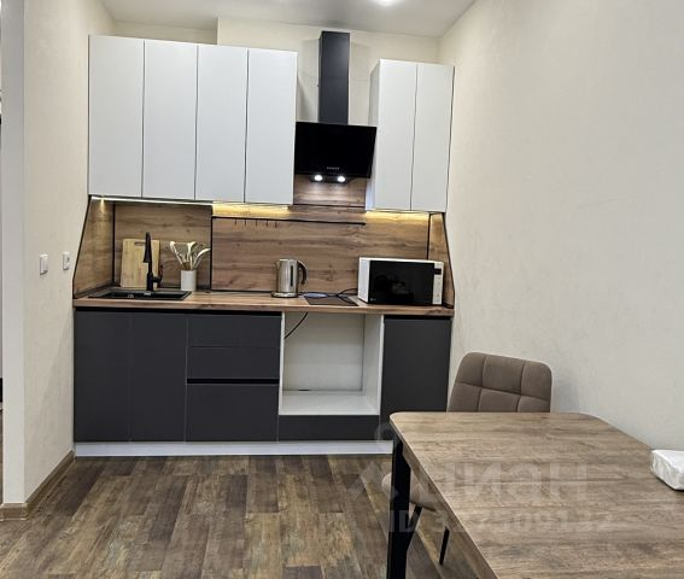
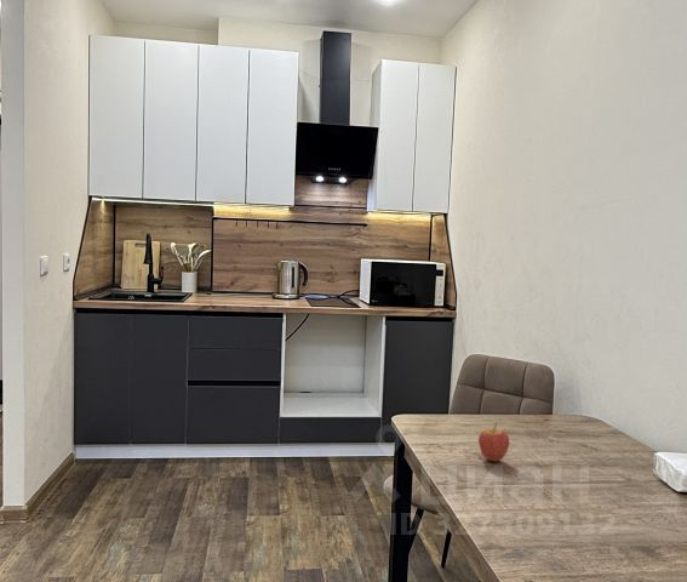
+ fruit (493, 441)
